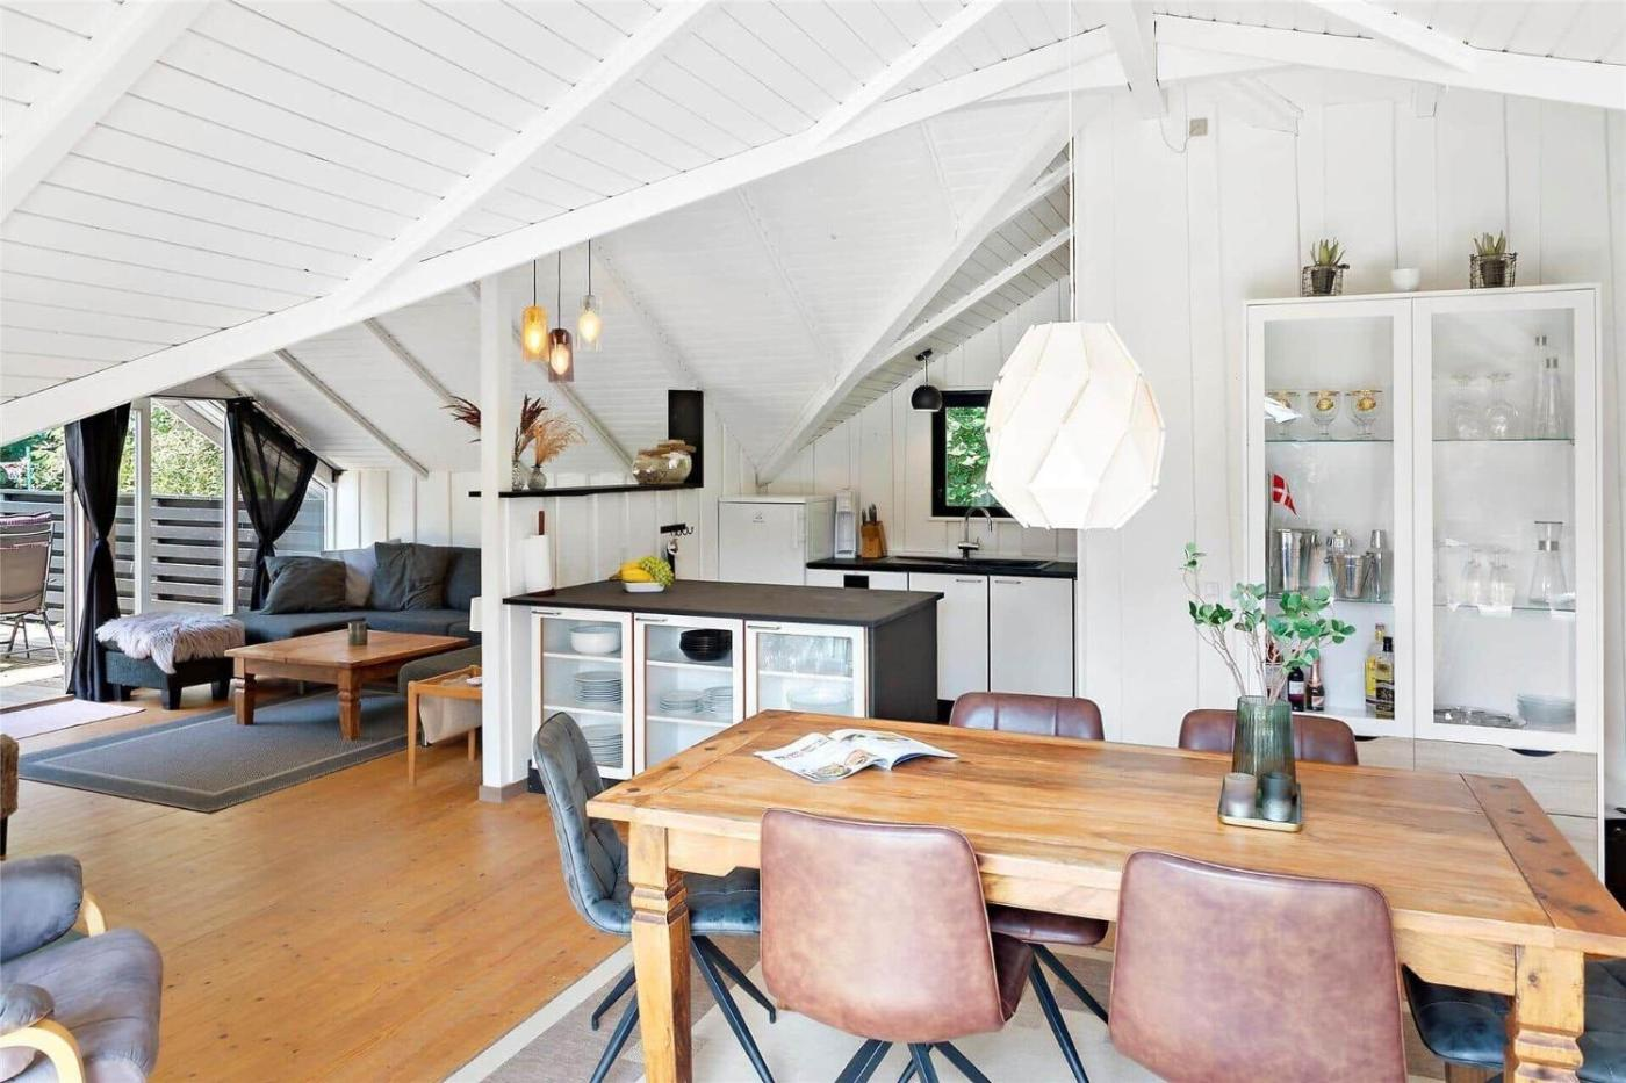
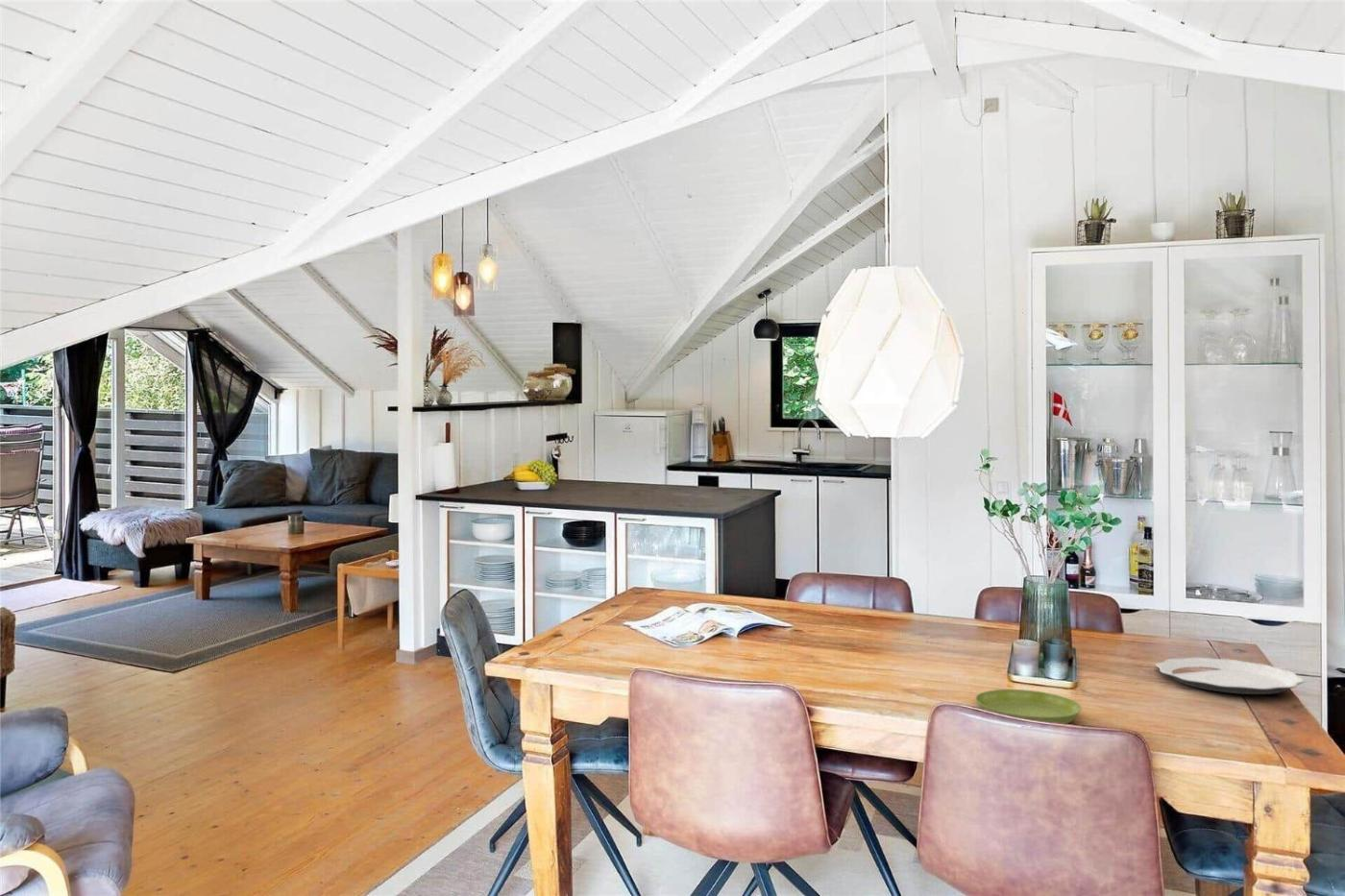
+ plate (1227, 676)
+ saucer (1027, 709)
